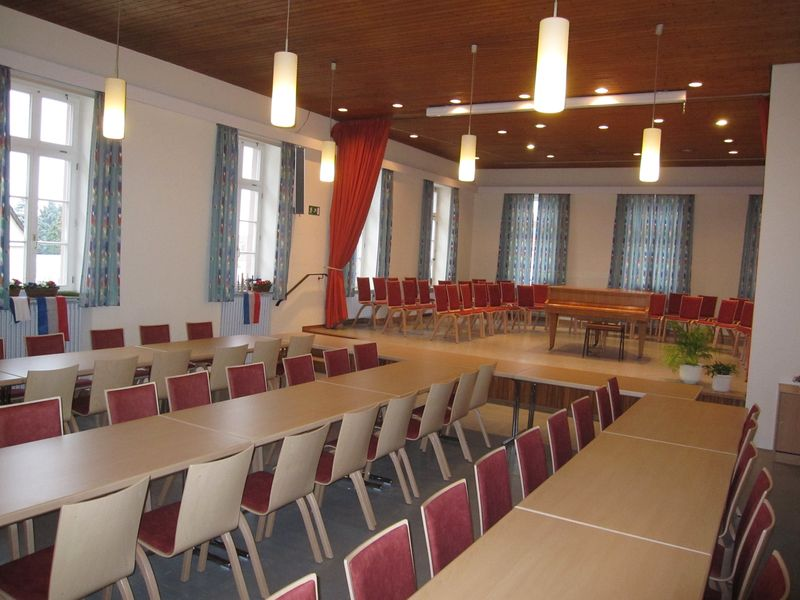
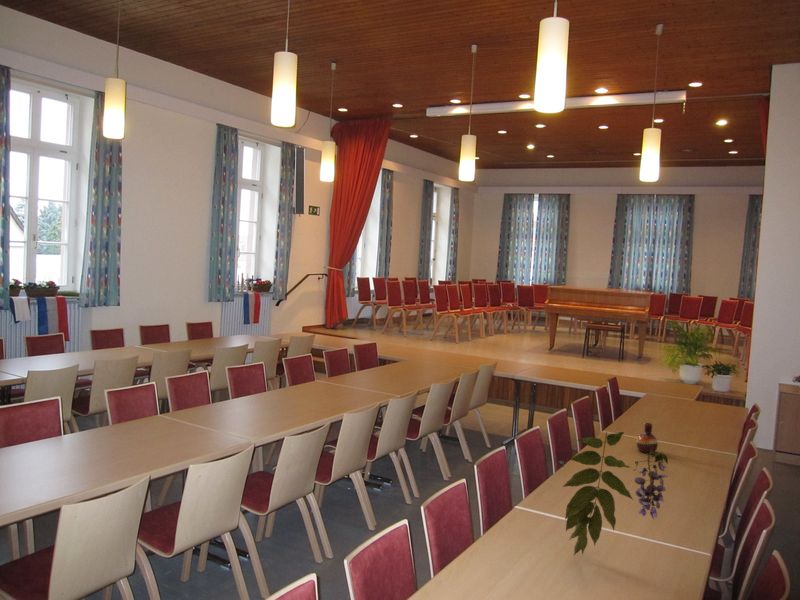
+ plant (610, 493)
+ vase (647, 437)
